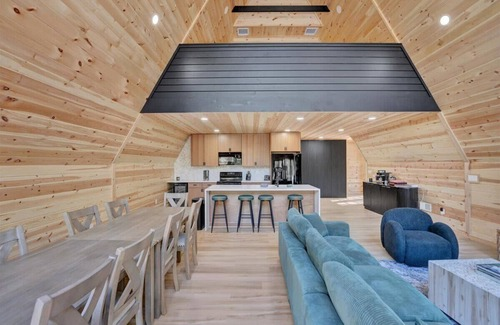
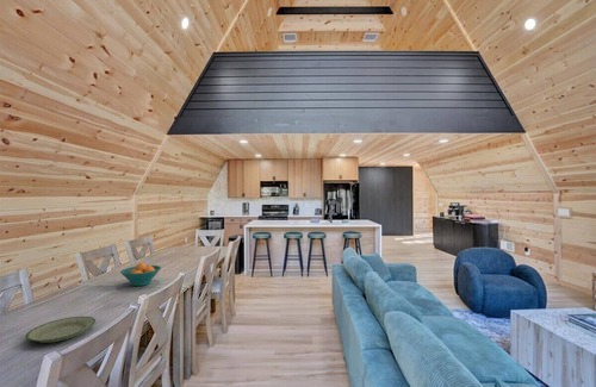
+ plate (62, 330)
+ fruit bowl (141, 273)
